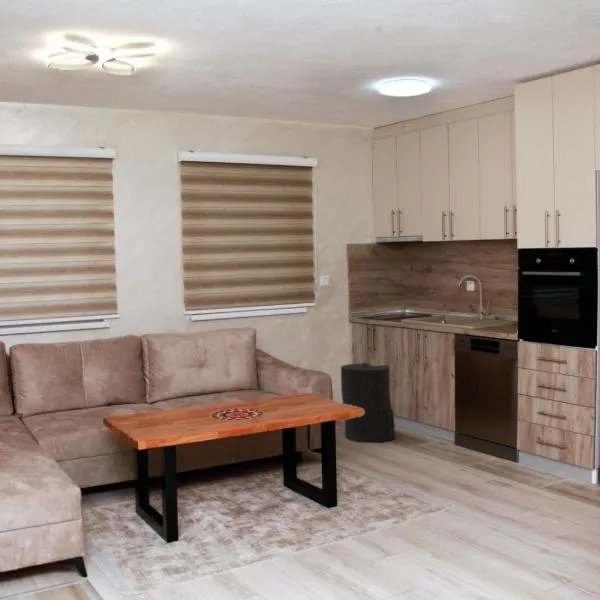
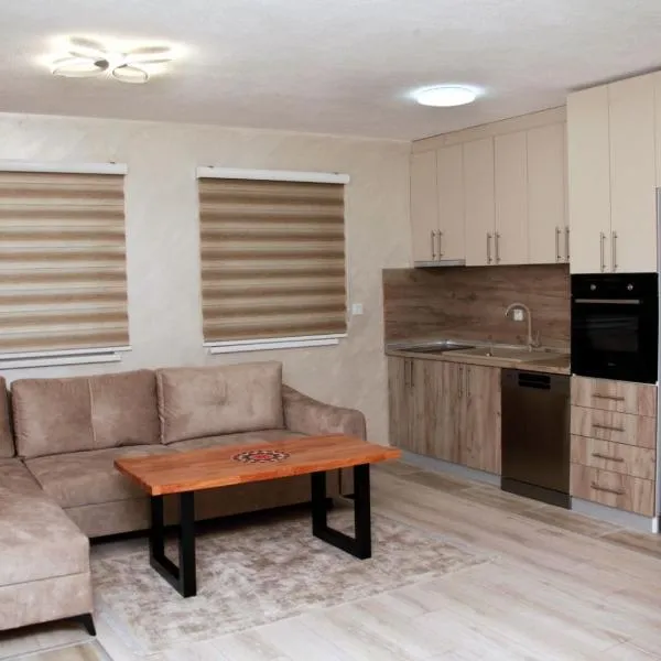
- trash can (366, 399)
